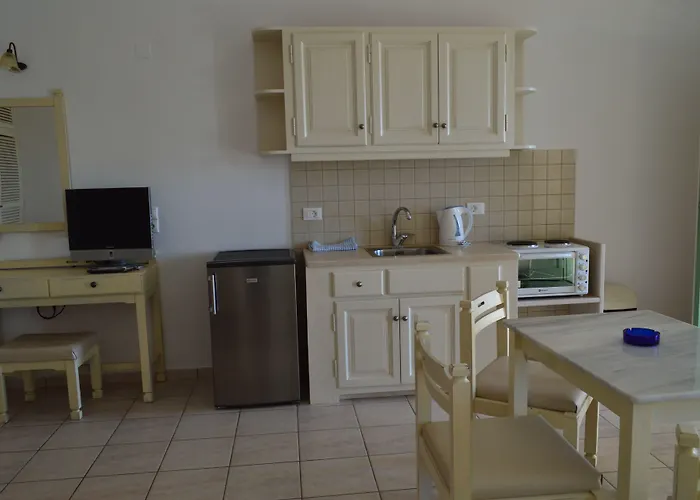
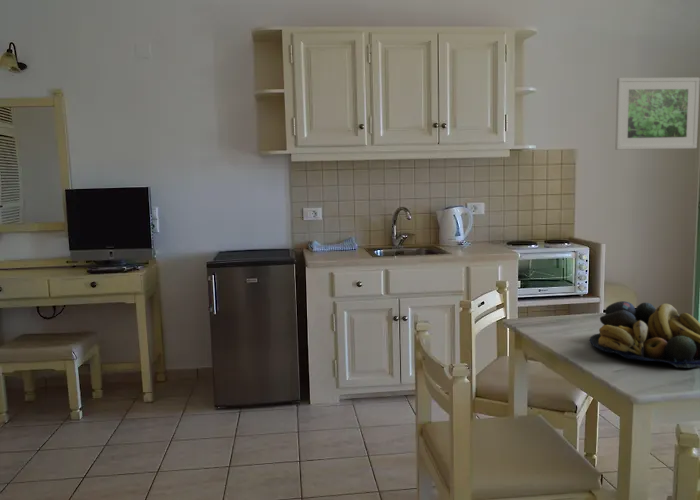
+ fruit bowl (655, 326)
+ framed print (657, 113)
